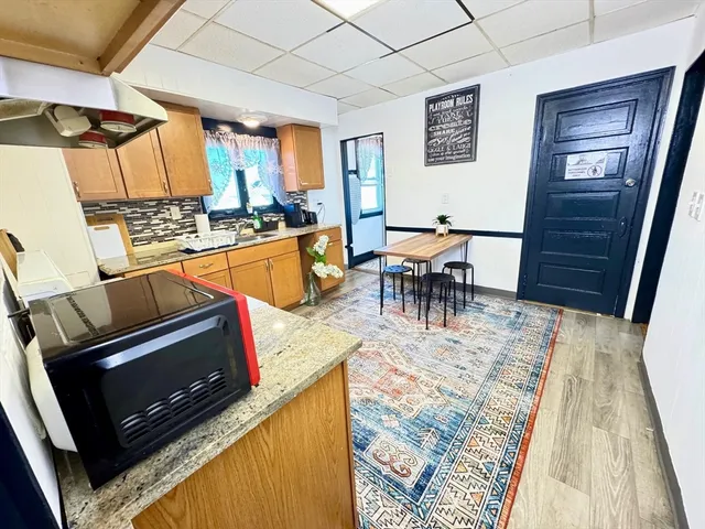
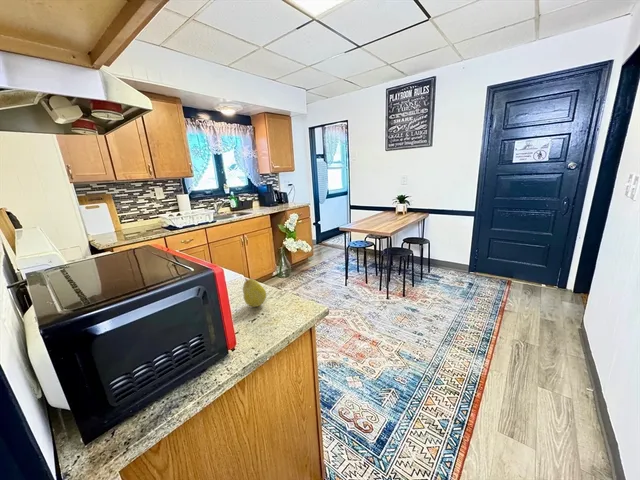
+ fruit (254, 292)
